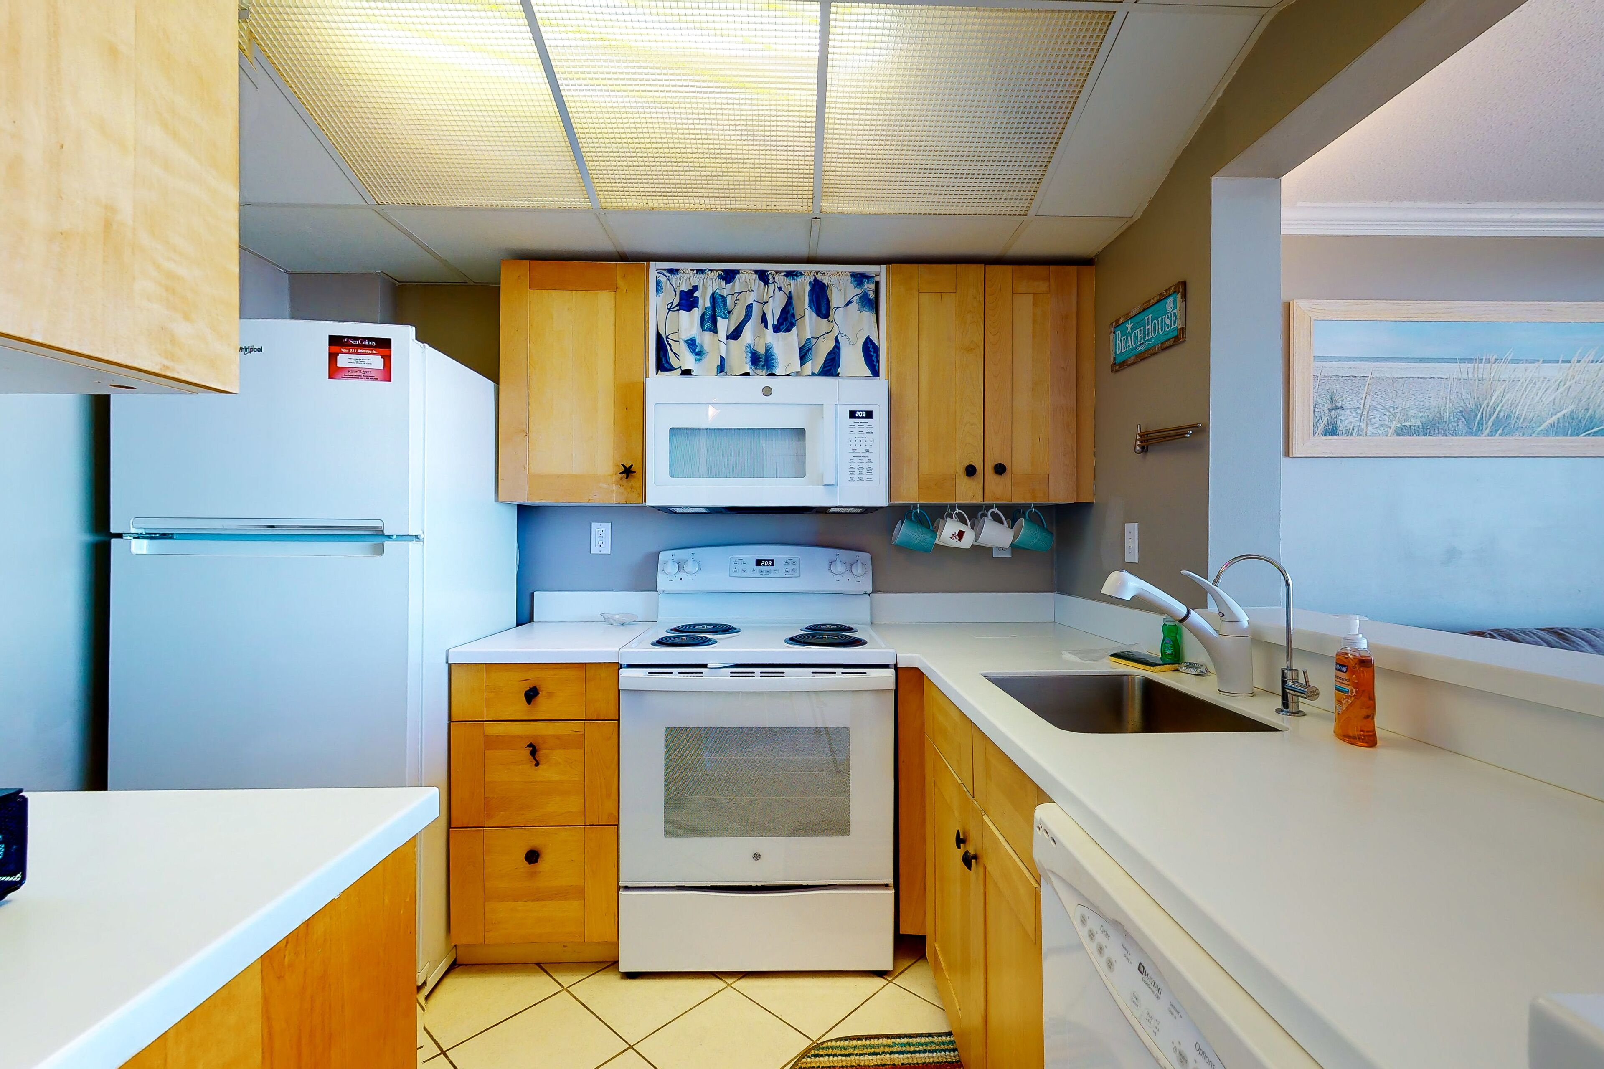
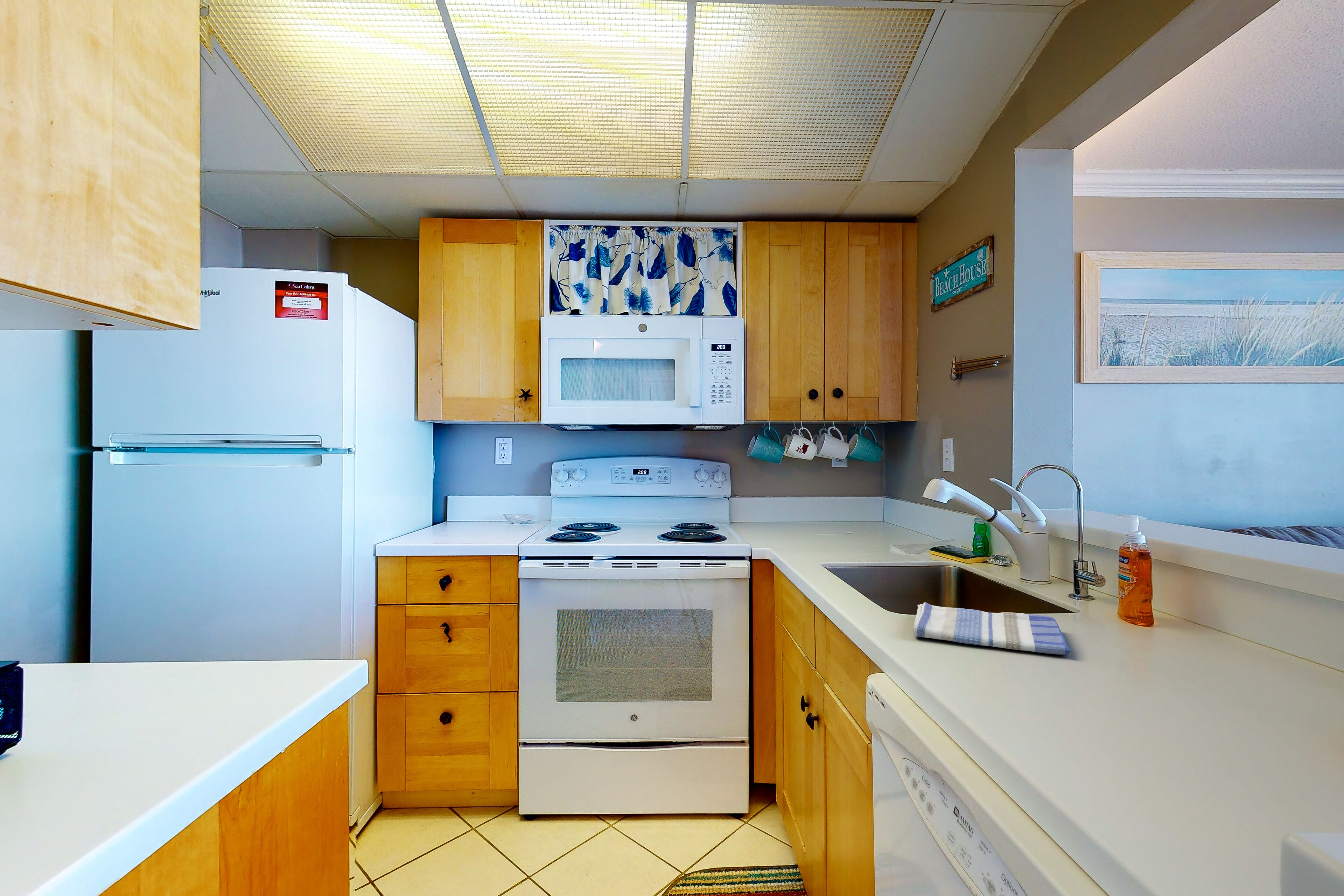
+ dish towel (985, 626)
